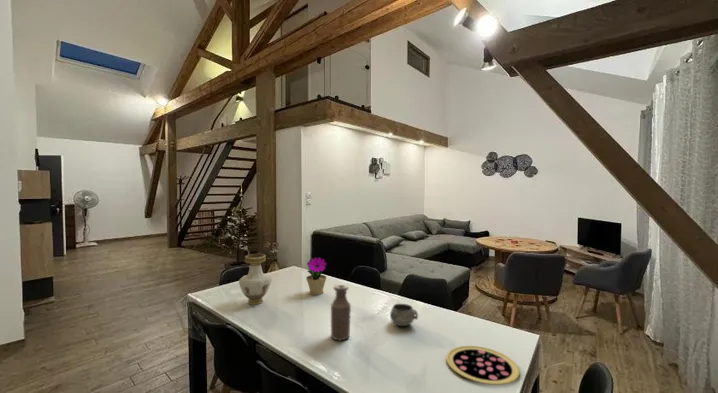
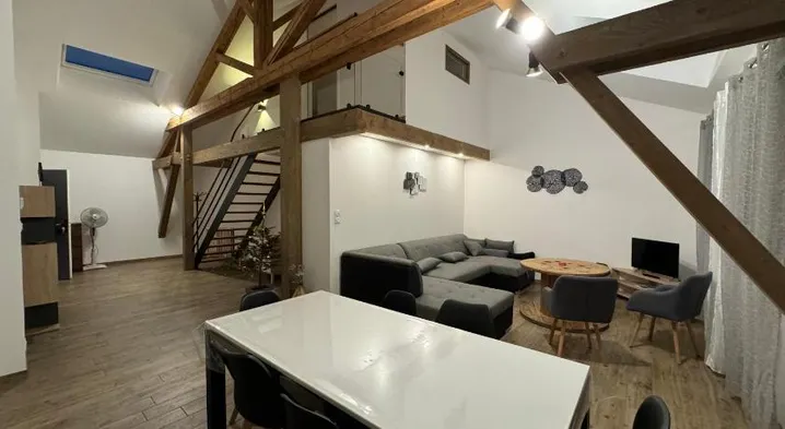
- flower pot (316, 275)
- bottle (340, 311)
- vase (255, 278)
- decorative bowl (400, 315)
- pizza (481, 363)
